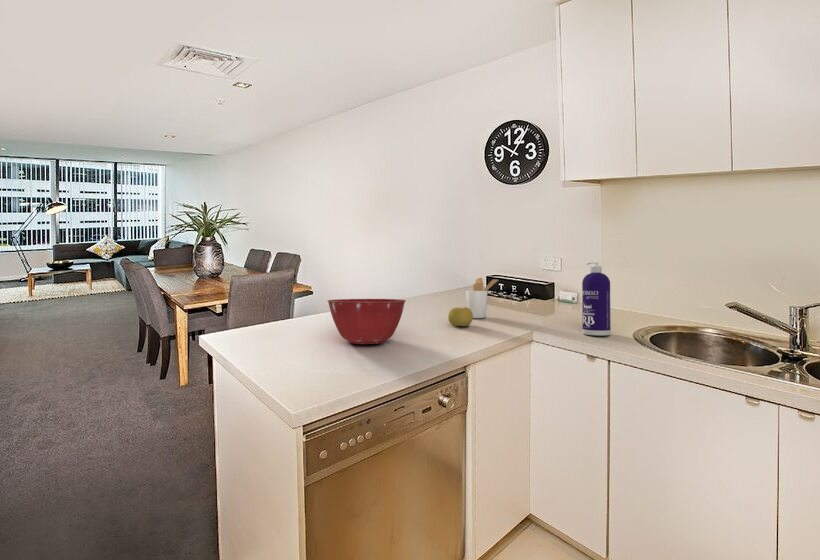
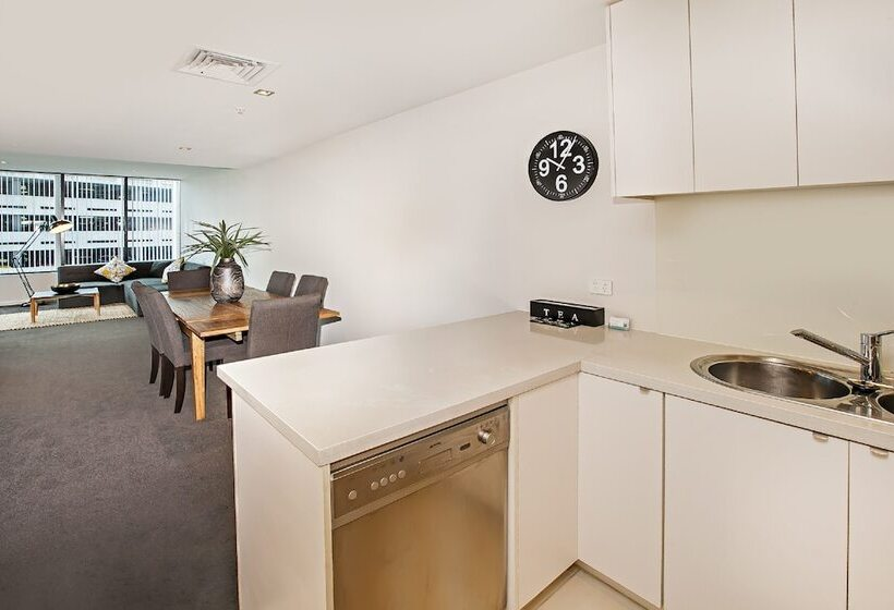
- fruit (460, 316)
- utensil holder (482, 297)
- spray bottle (596, 297)
- mixing bowl (367, 320)
